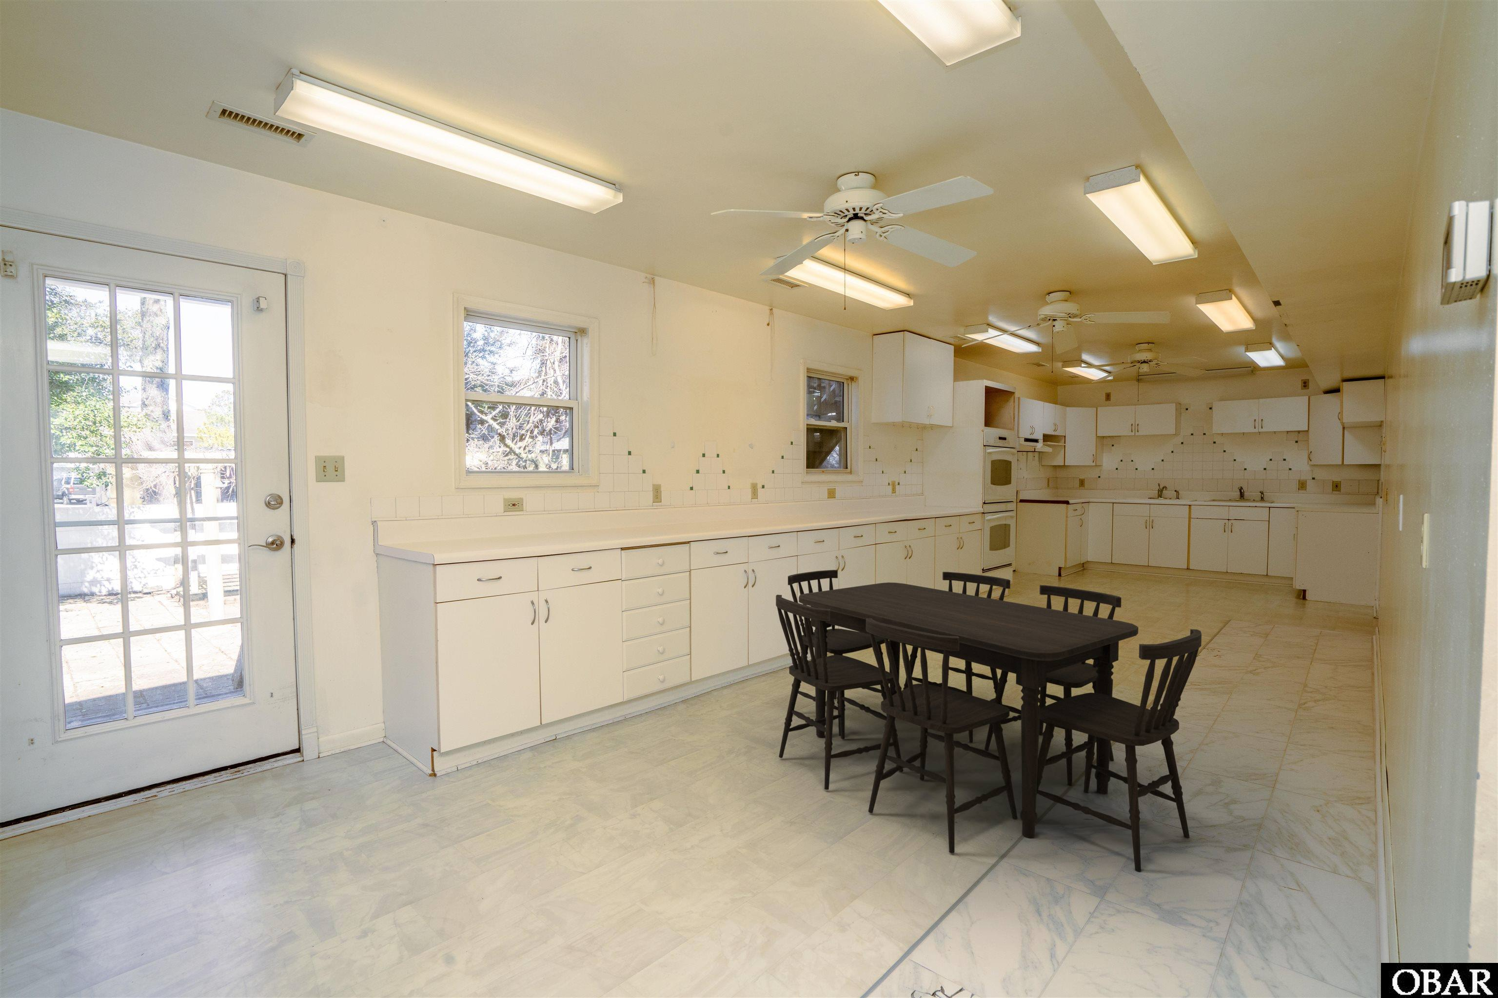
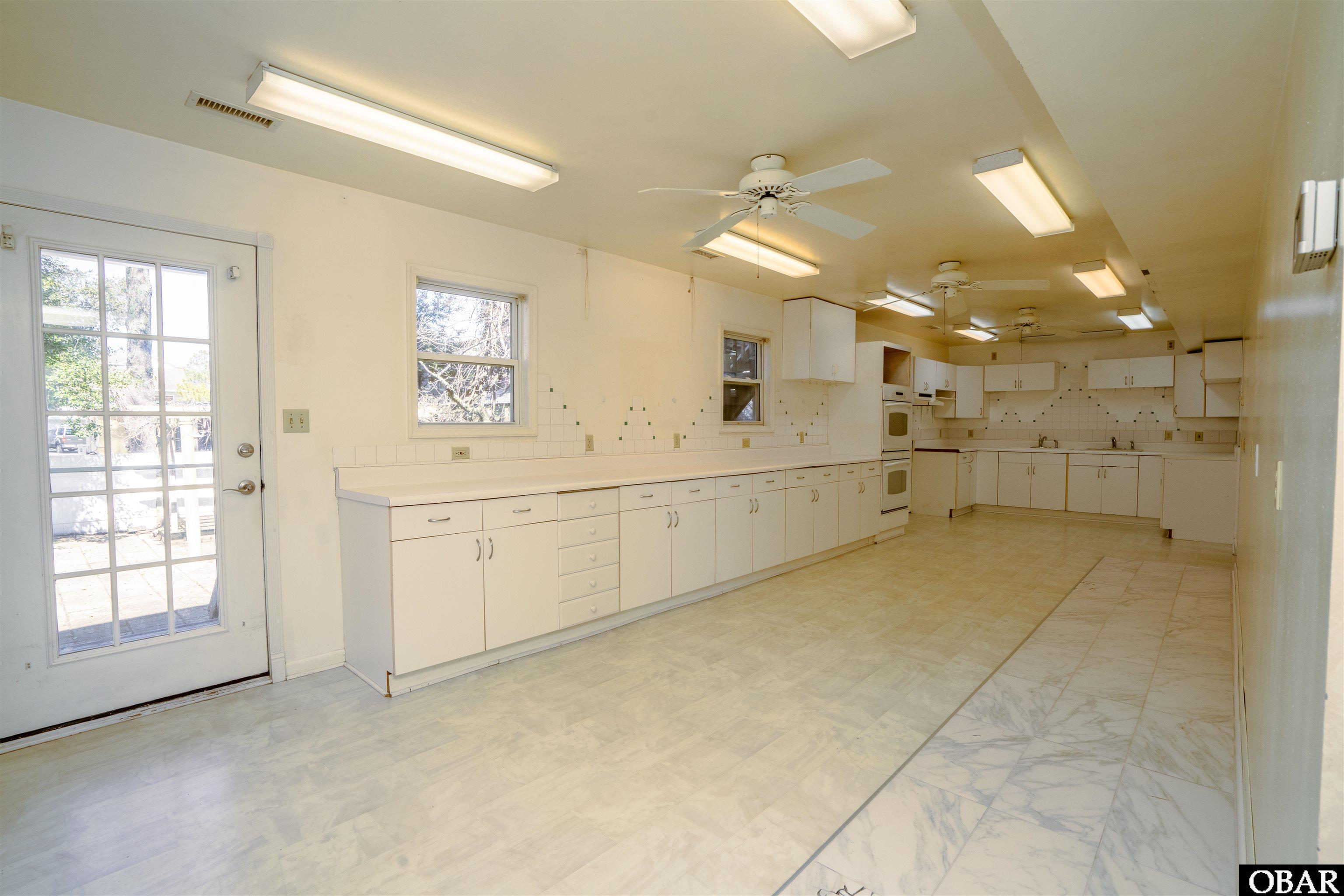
- dining table (947, 678)
